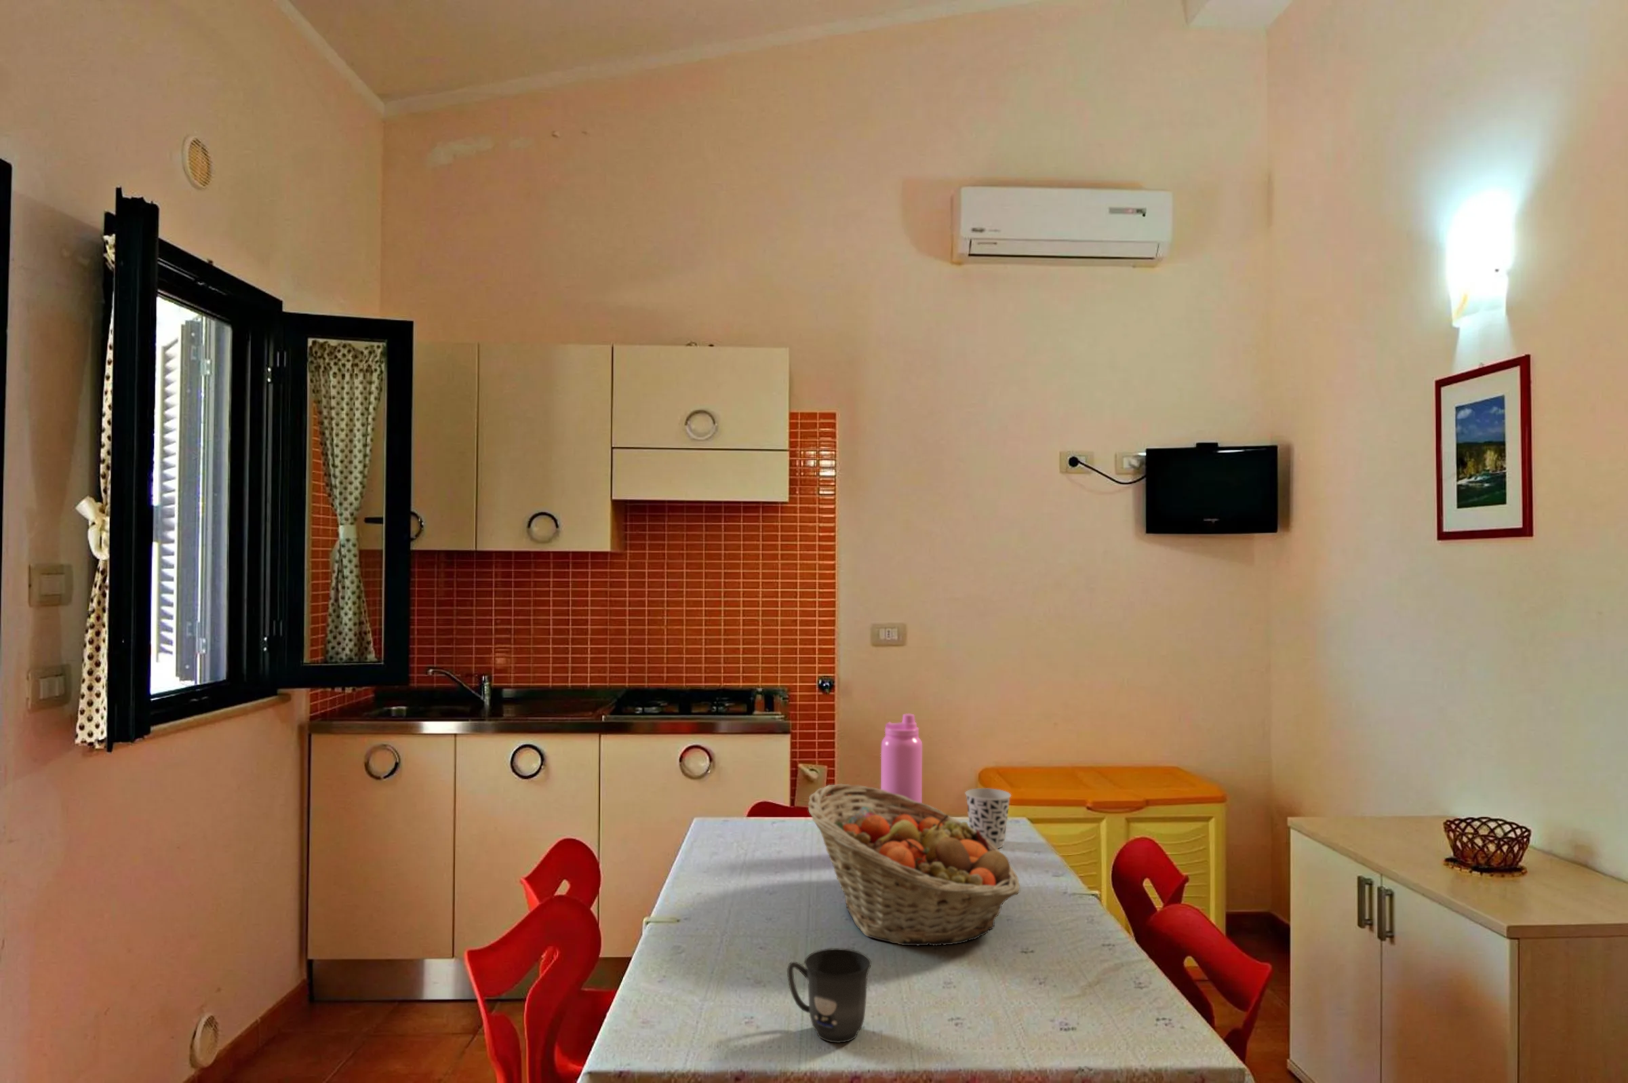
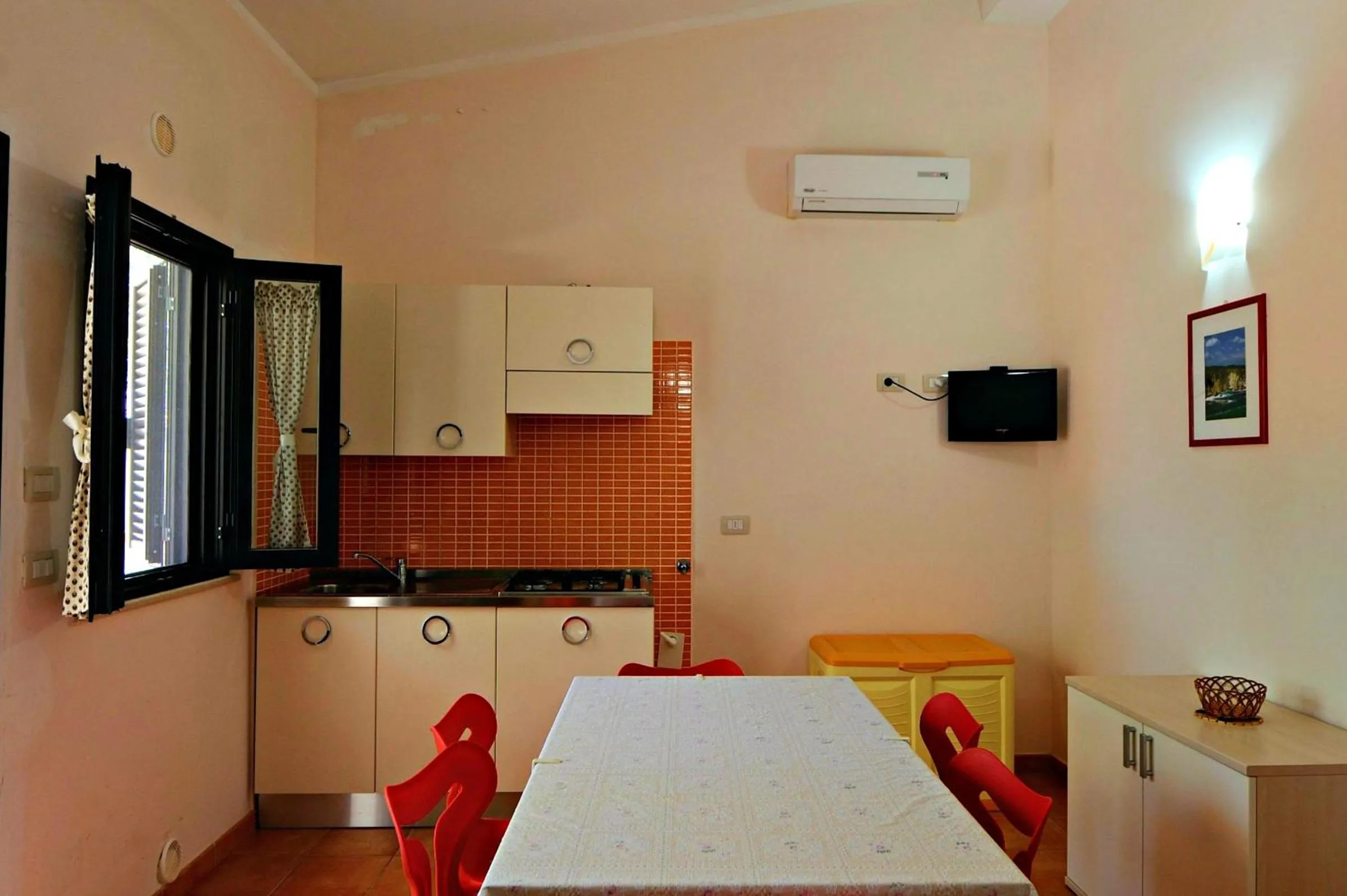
- cup (987, 818)
- water bottle (902, 784)
- mug (827, 994)
- fruit basket (911, 856)
